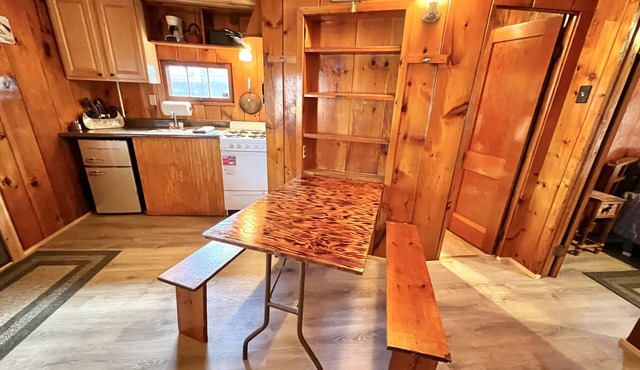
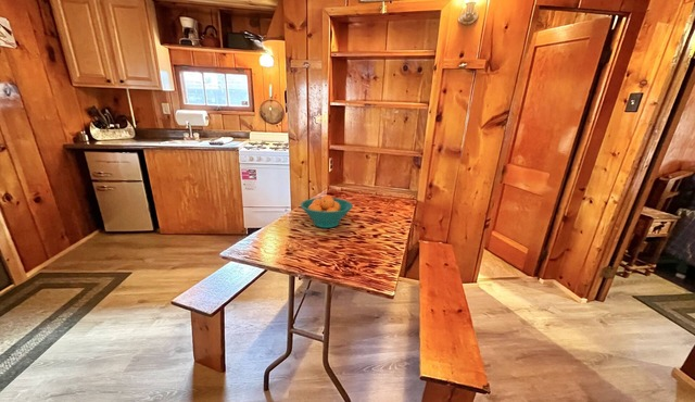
+ fruit bowl (326, 210)
